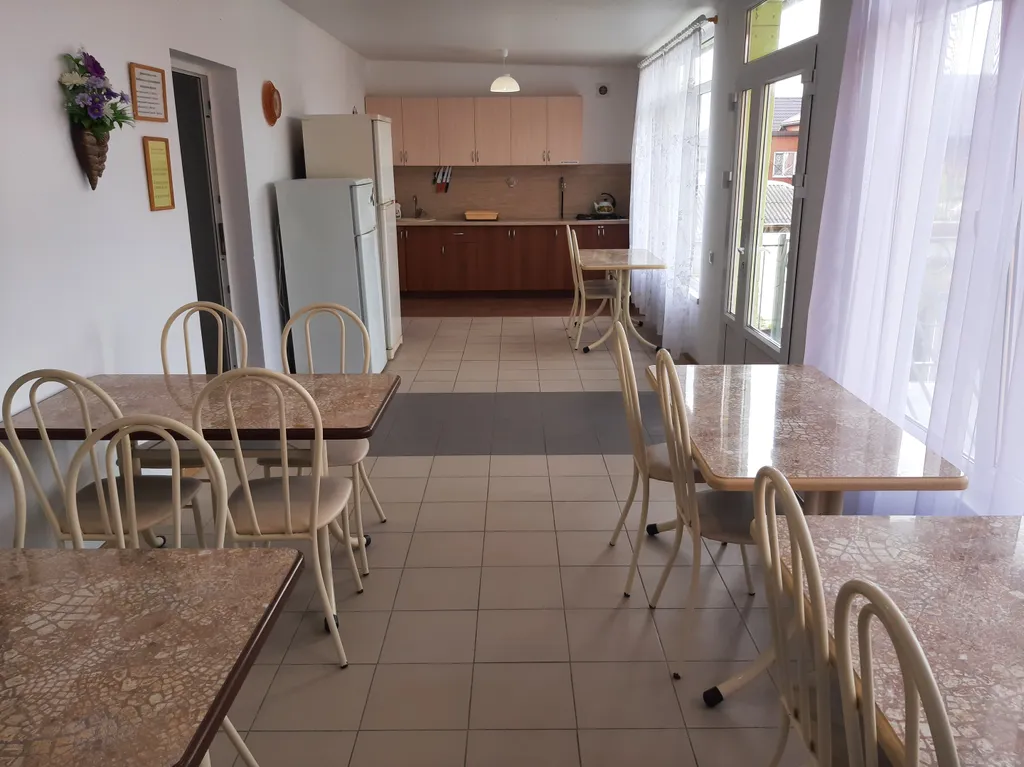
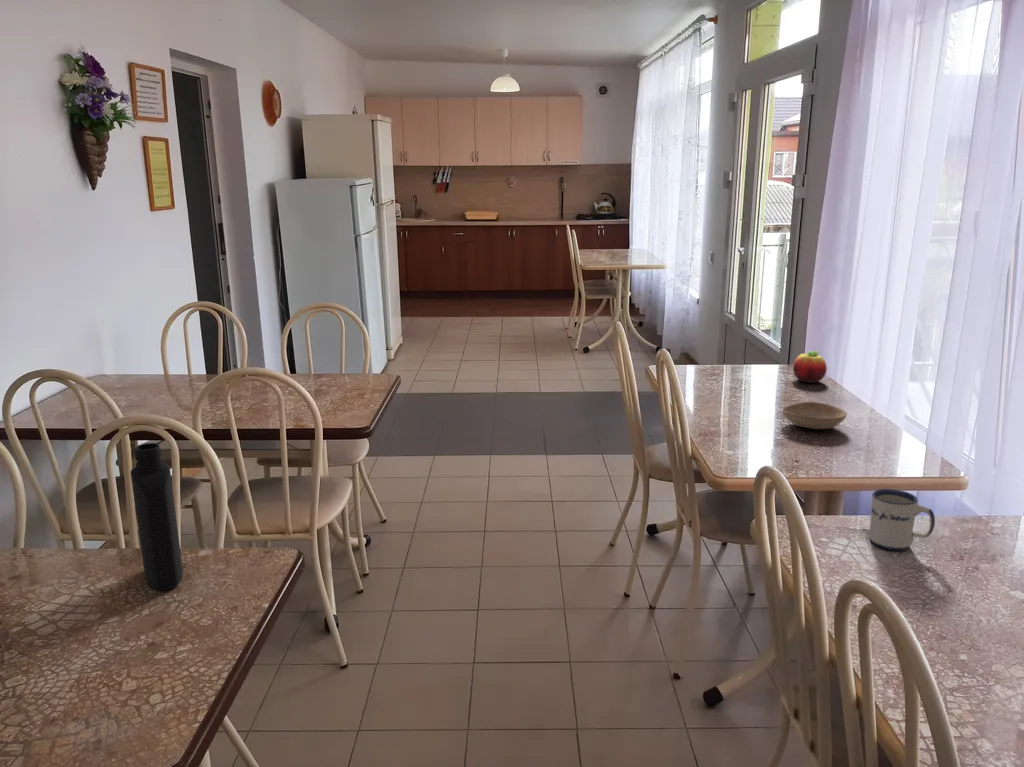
+ bowl (814, 418)
+ bottle (156, 513)
+ fruit (809, 366)
+ mug (901, 521)
